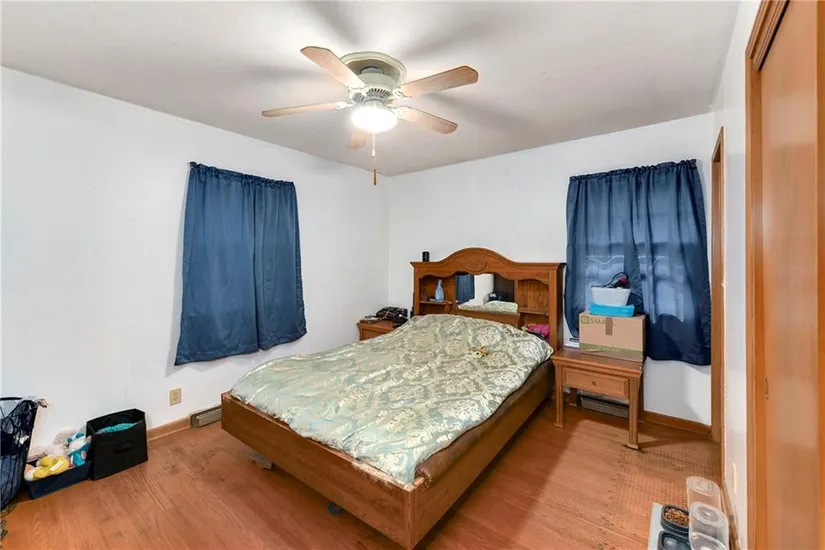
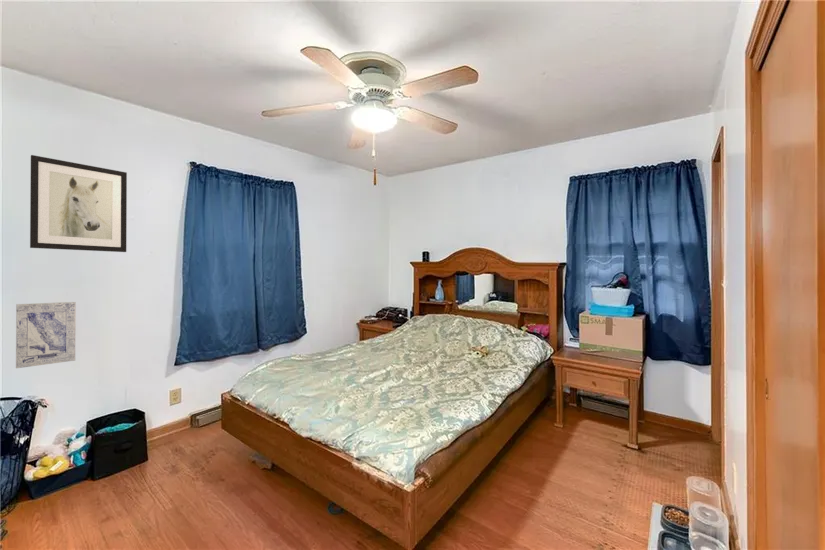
+ wall art (47, 333)
+ wall art (81, 207)
